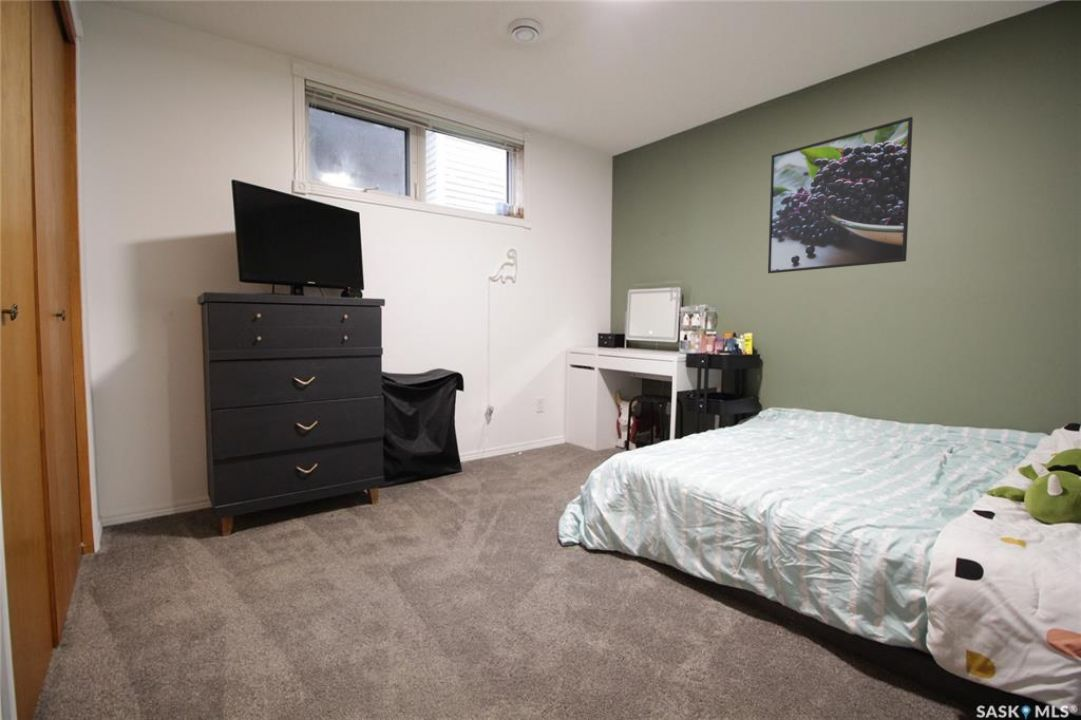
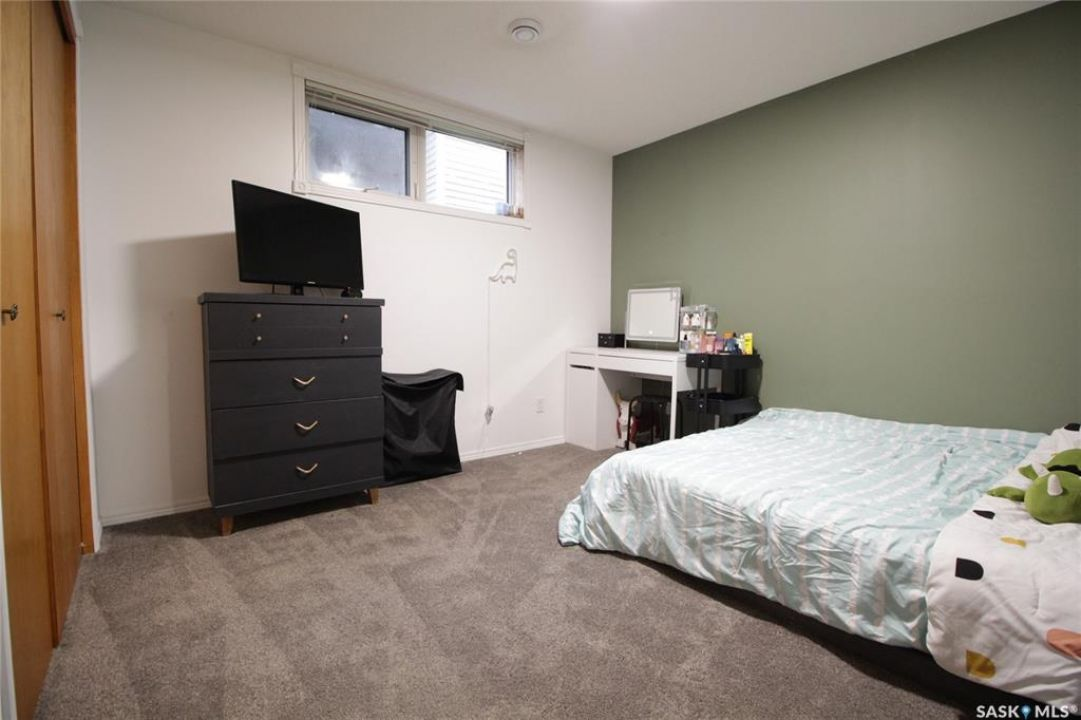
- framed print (832, 203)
